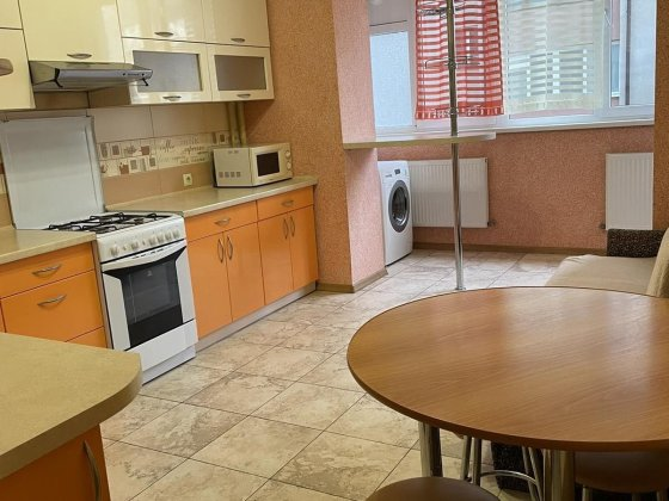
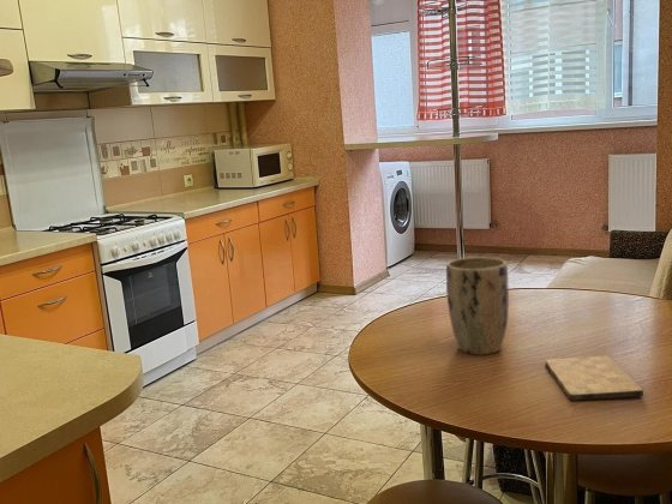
+ cutting board (590, 376)
+ plant pot (478, 305)
